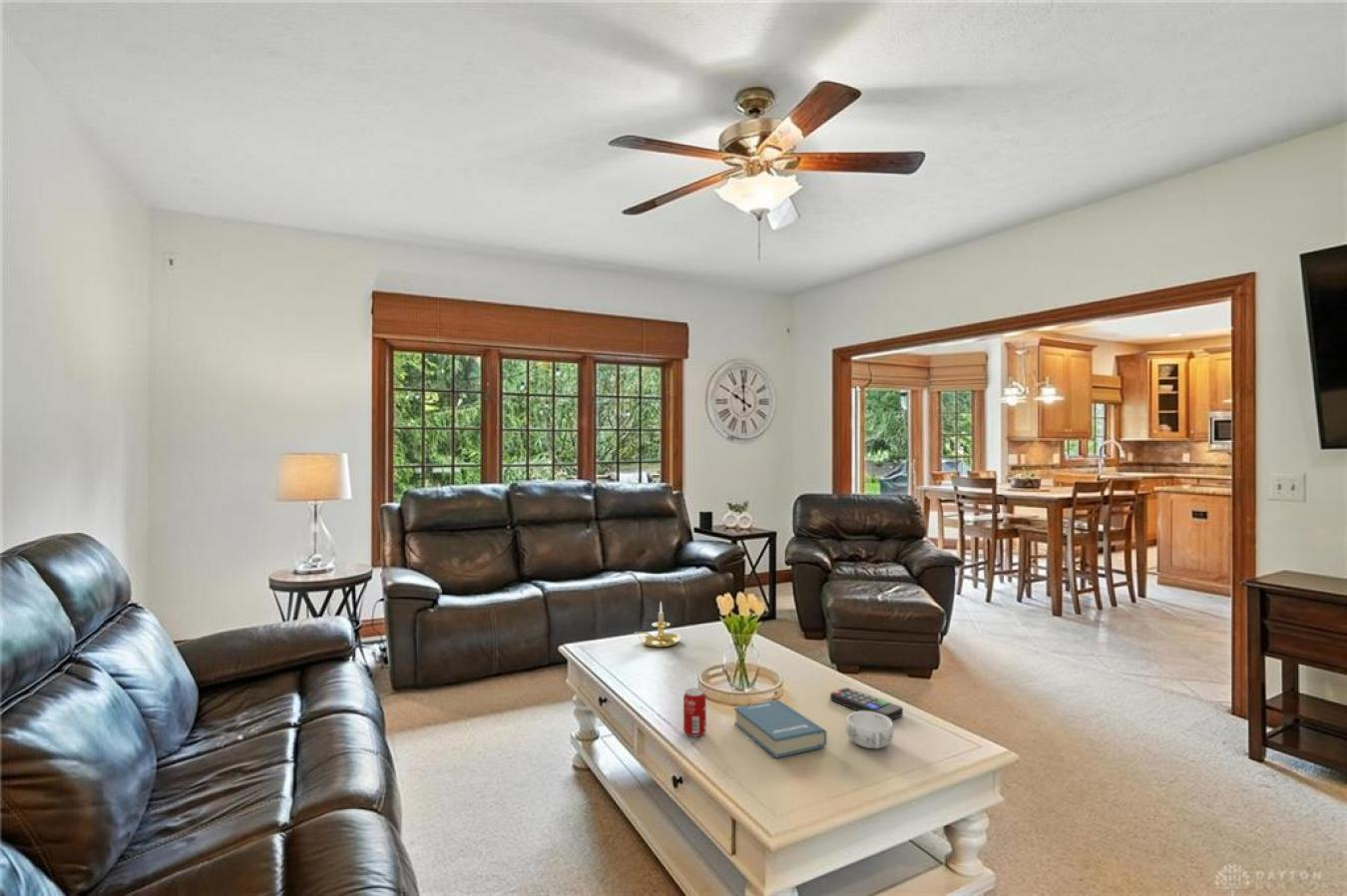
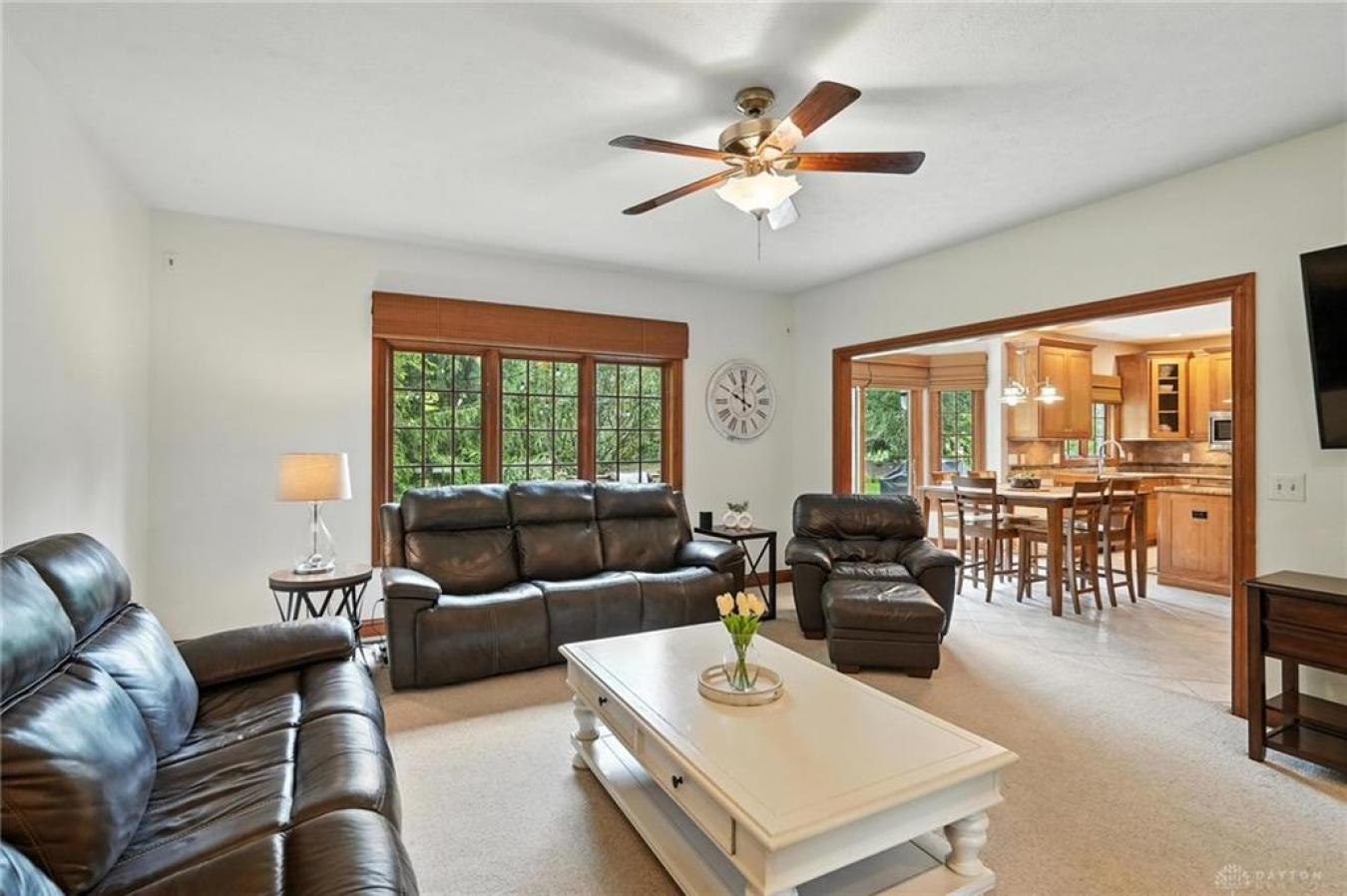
- beverage can (694, 711)
- book (778, 726)
- decorative bowl (870, 732)
- candle holder (658, 622)
- remote control (865, 702)
